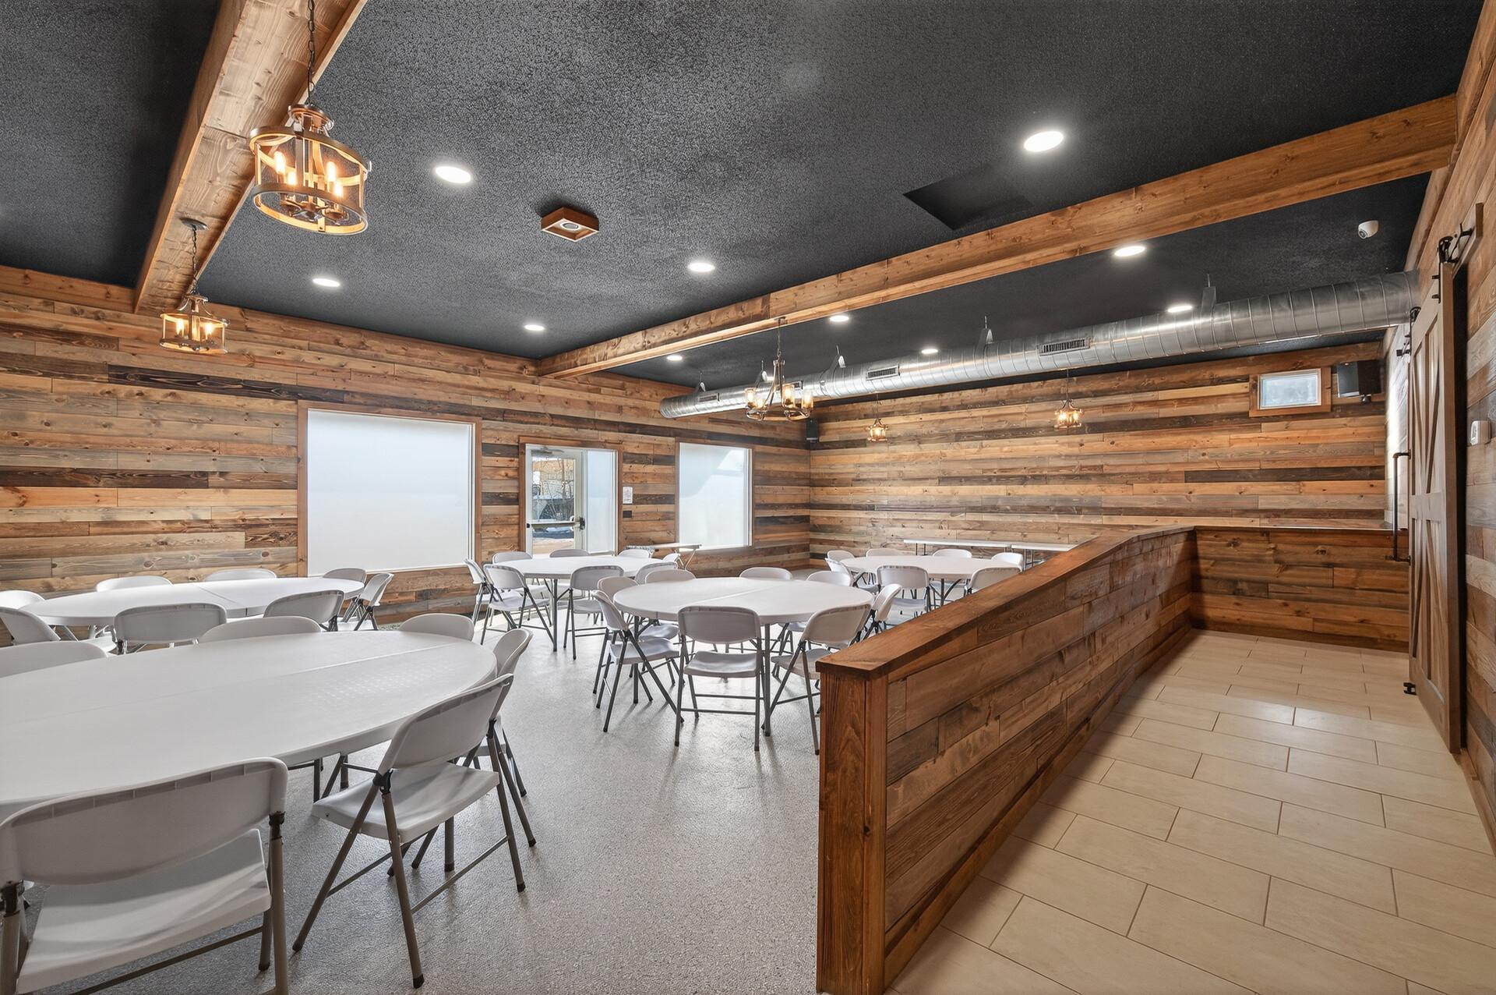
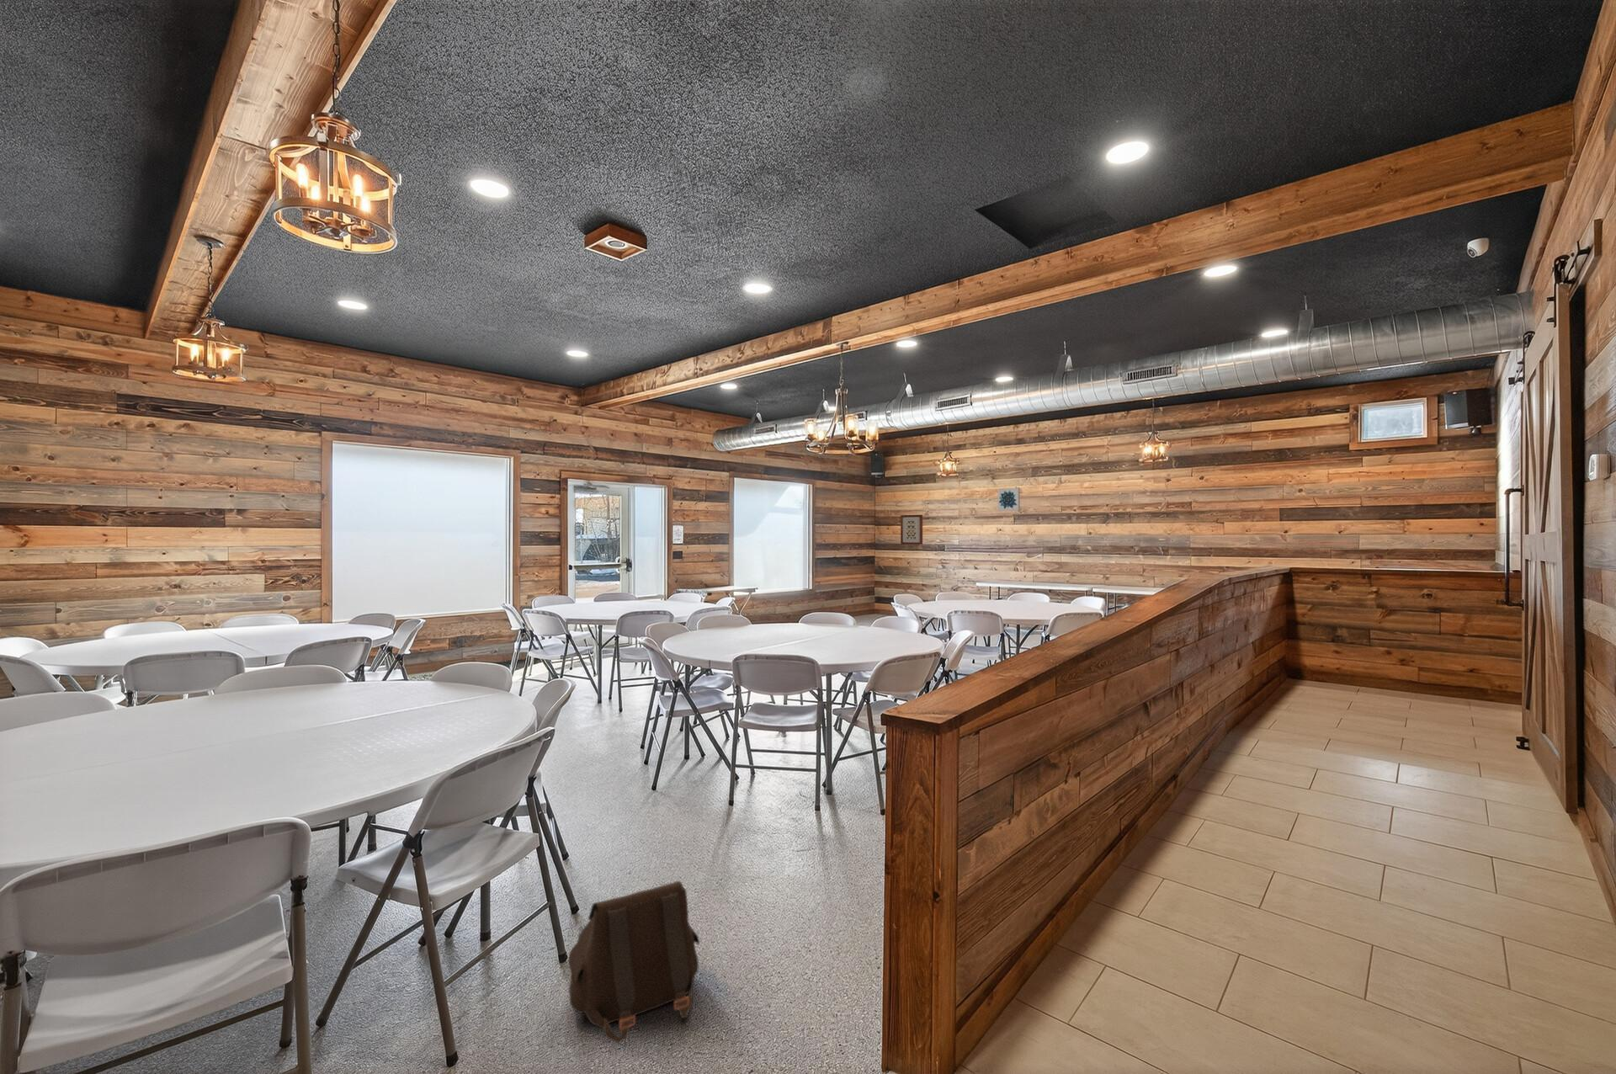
+ wall art (1008, 499)
+ satchel (638, 946)
+ wall art (911, 530)
